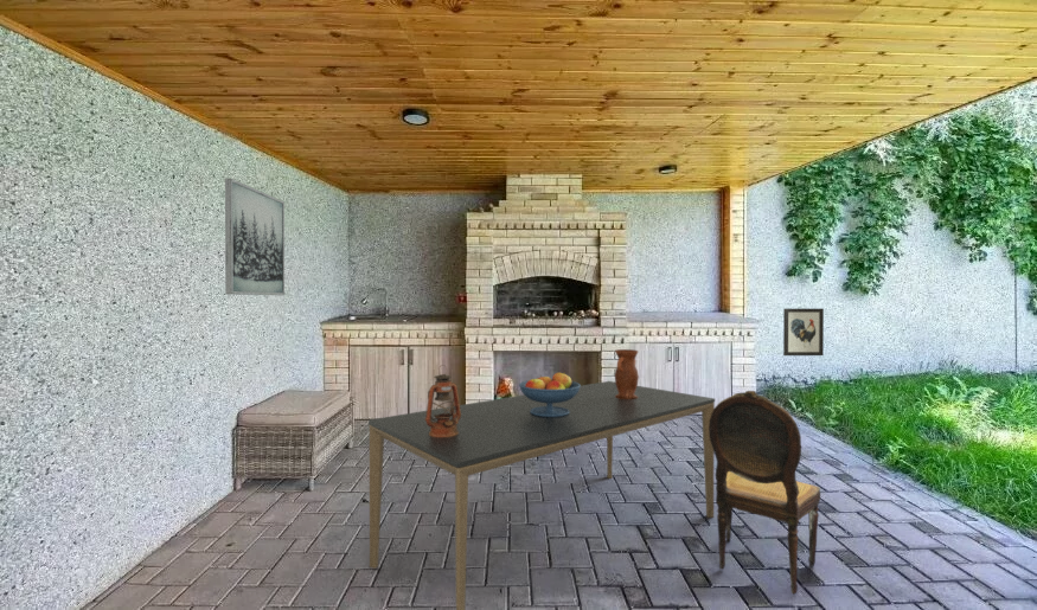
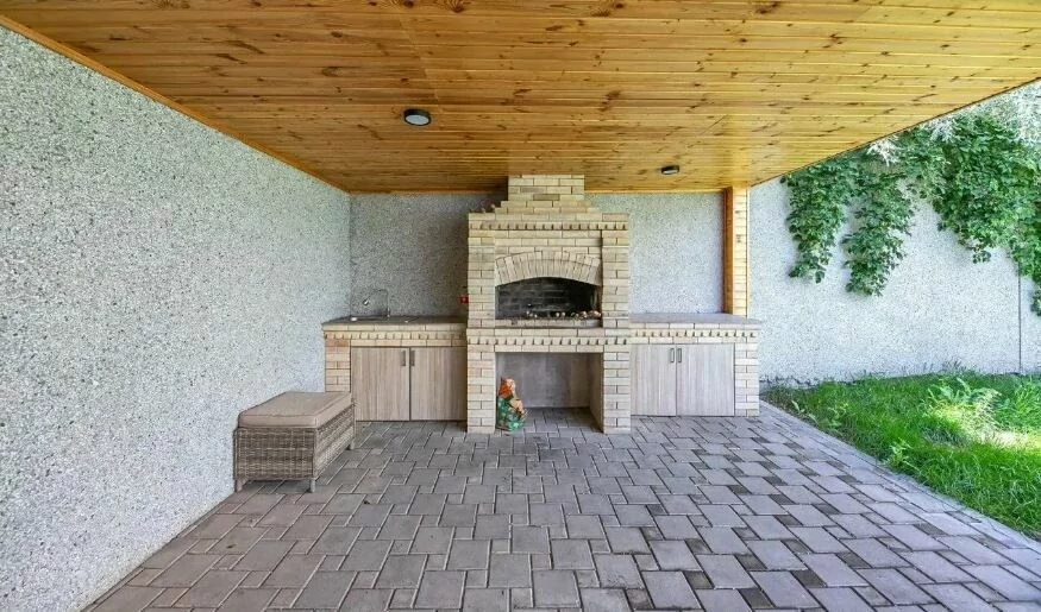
- lantern (443, 398)
- dining table (550, 452)
- pitcher (626, 373)
- wall art (802, 332)
- dining chair (761, 475)
- wall art (257, 243)
- fruit bowl (549, 392)
